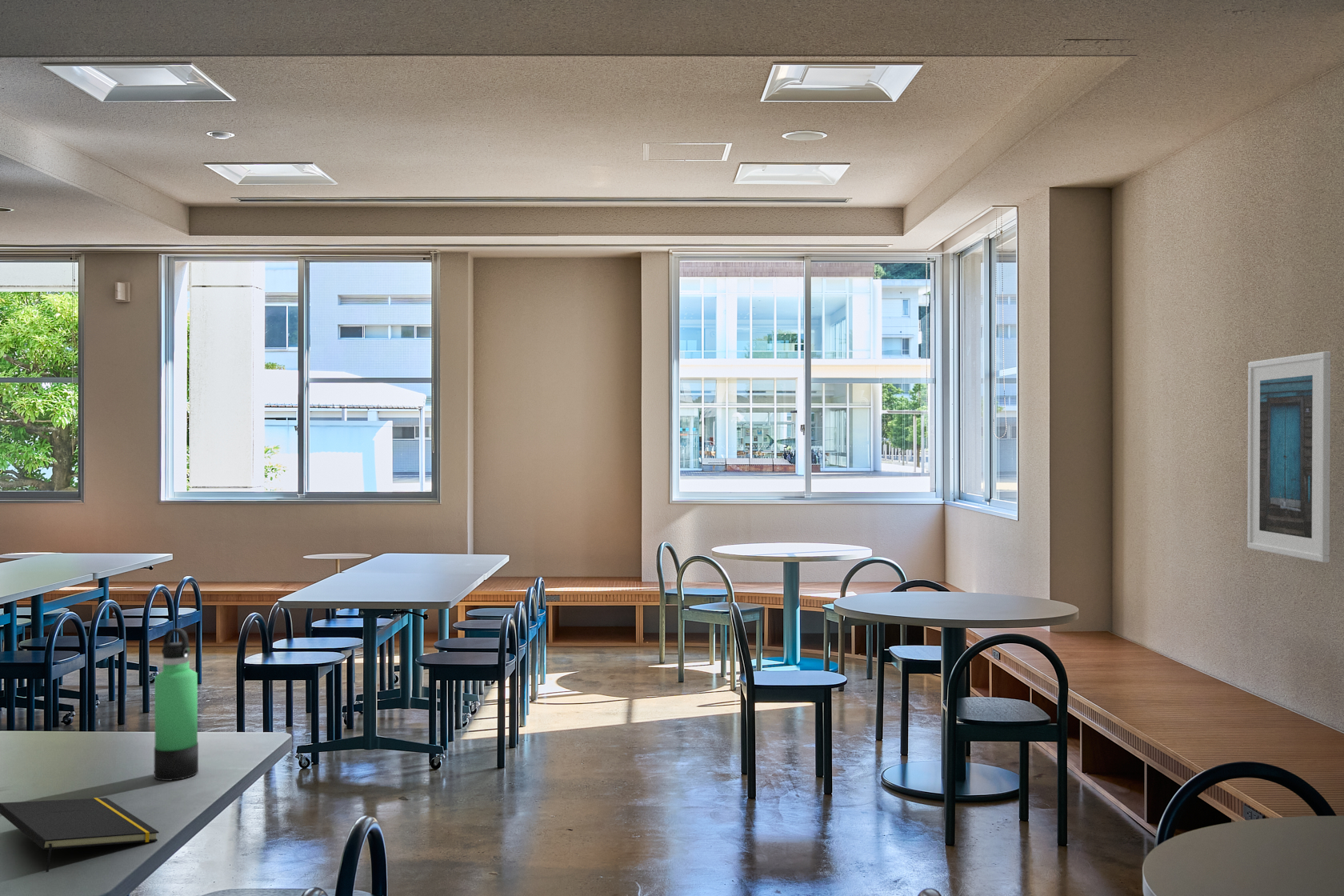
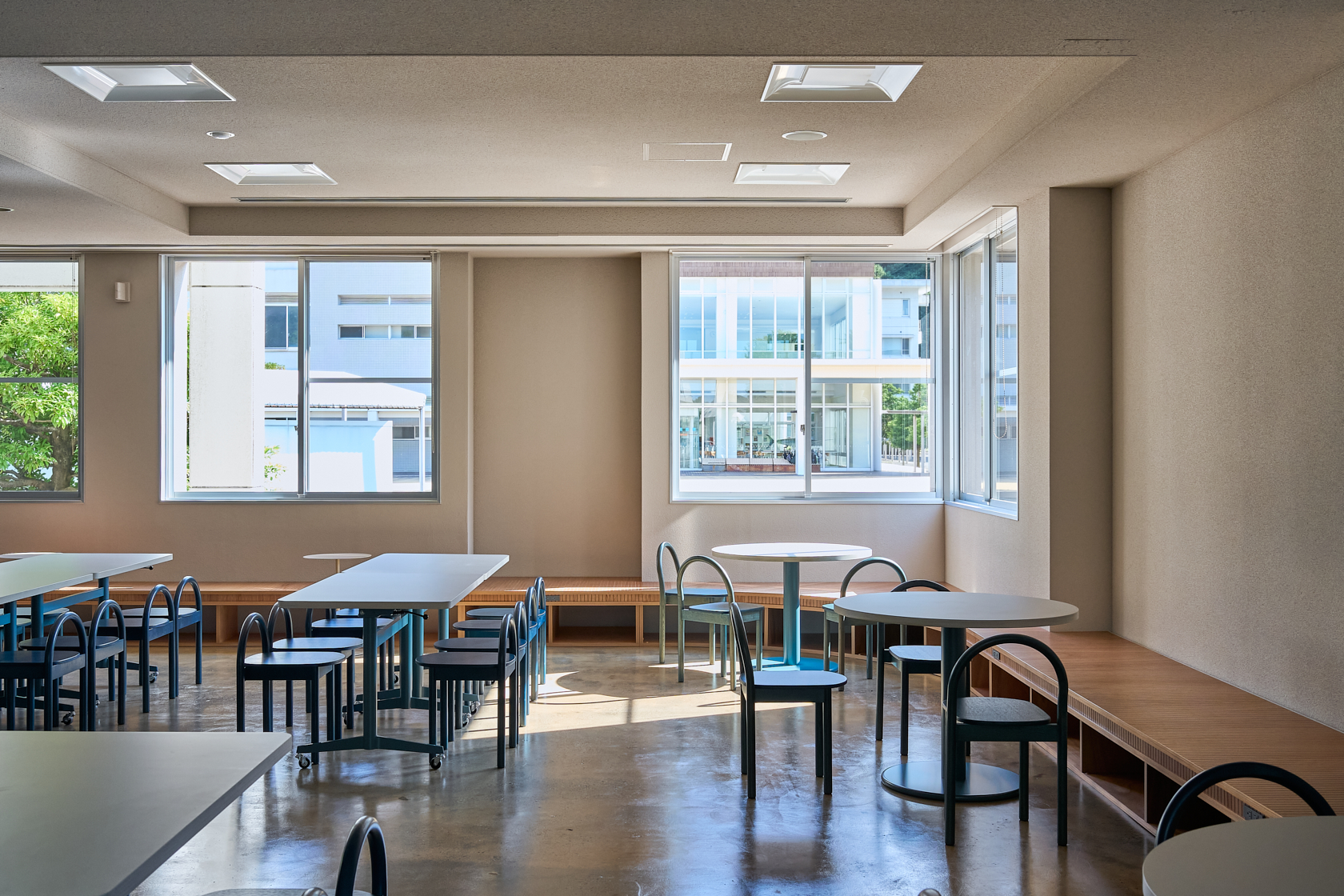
- notepad (77, 822)
- thermos bottle (176, 701)
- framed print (1286, 456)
